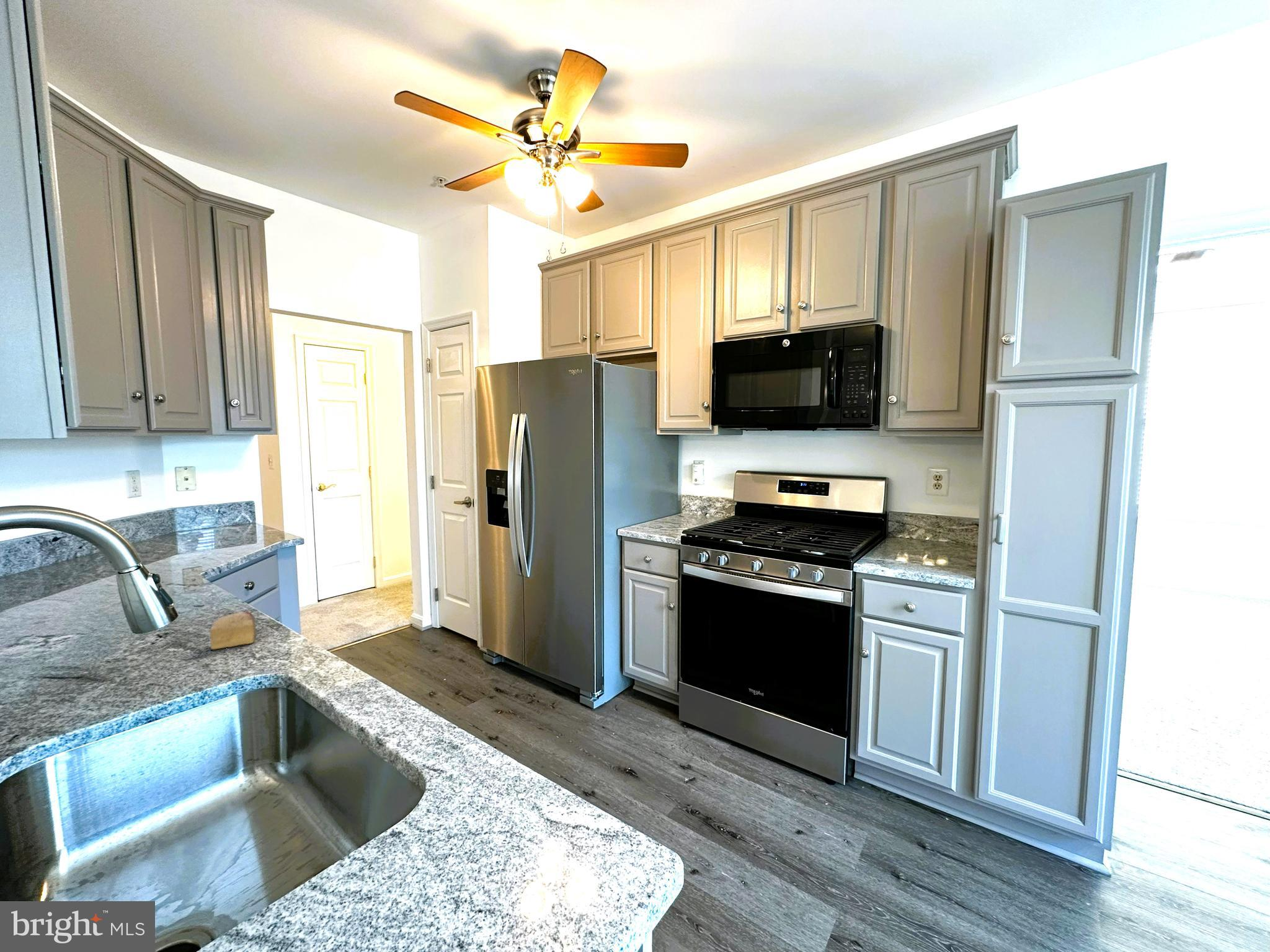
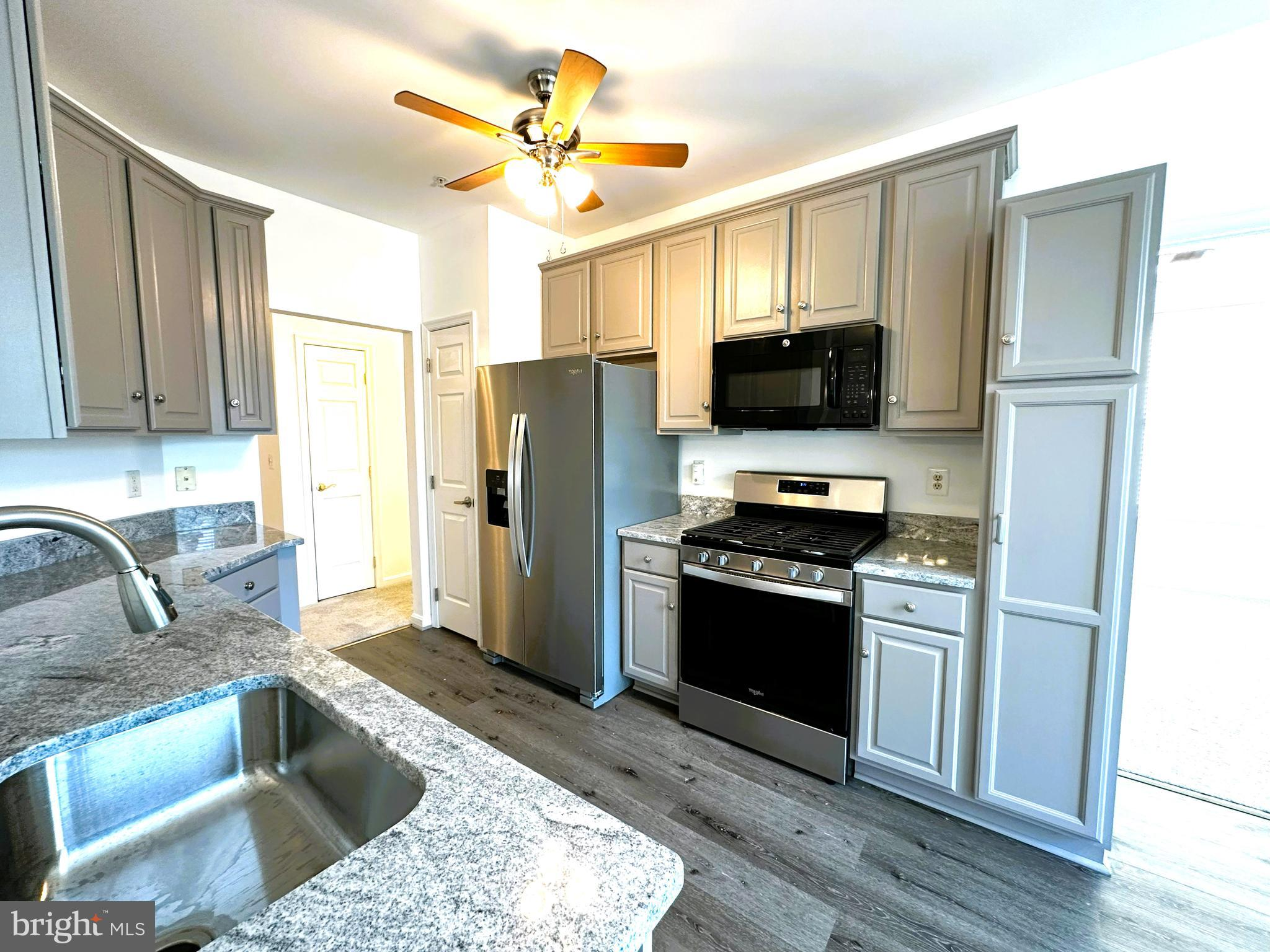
- cake slice (233, 628)
